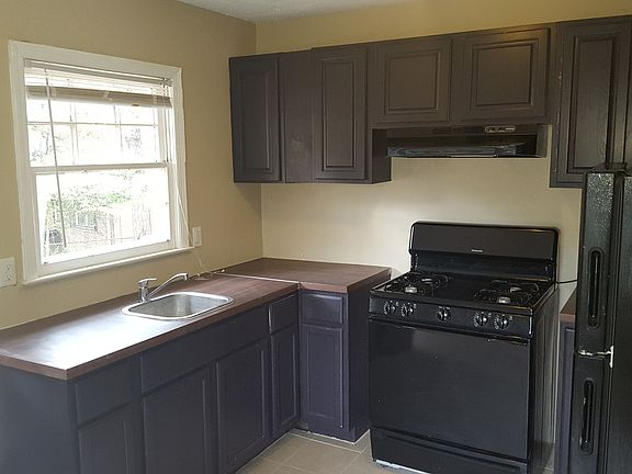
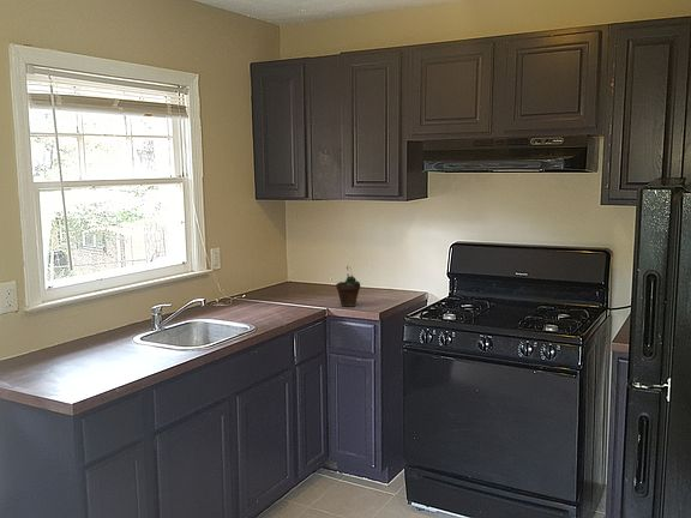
+ succulent plant (348, 285)
